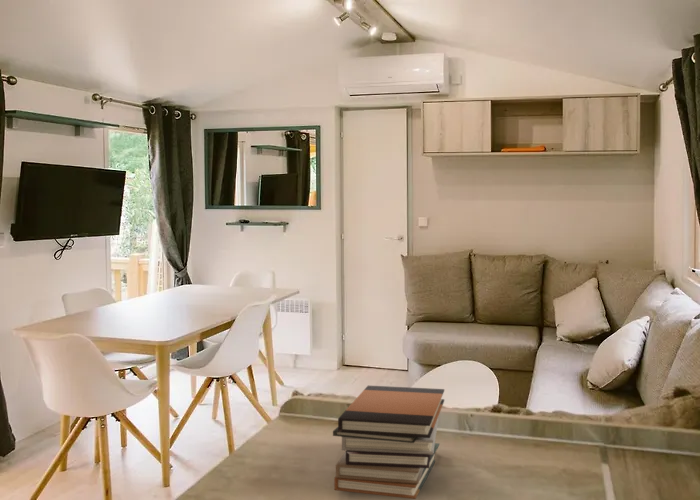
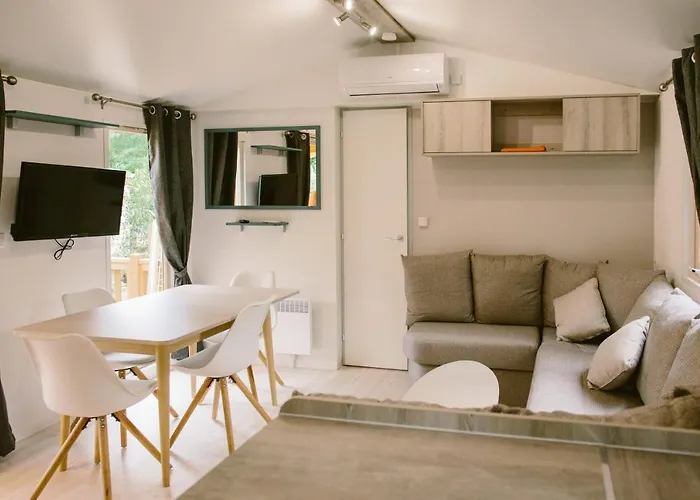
- book stack (393, 436)
